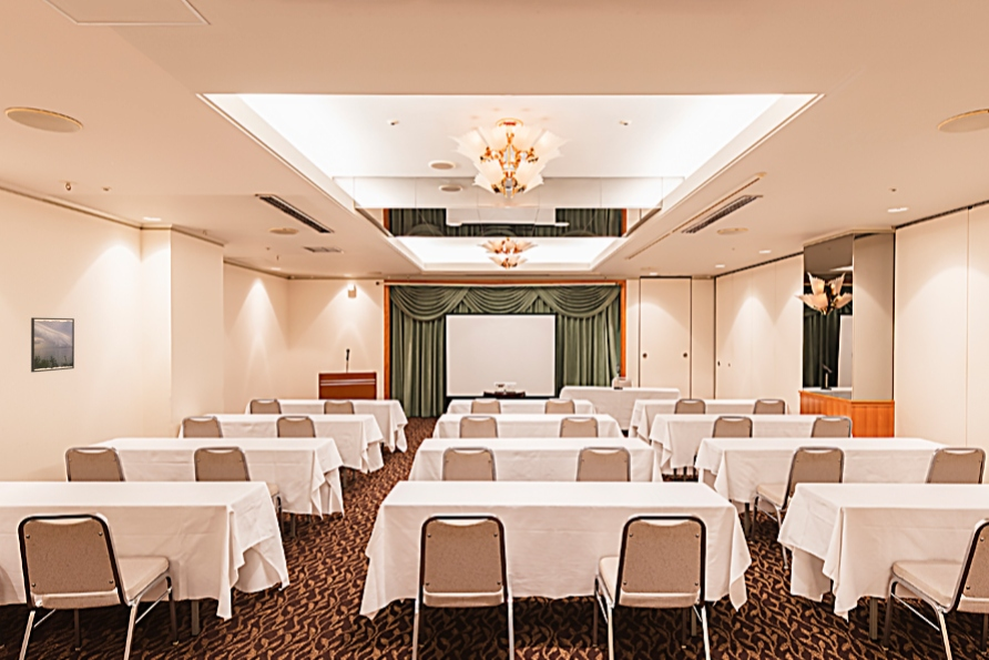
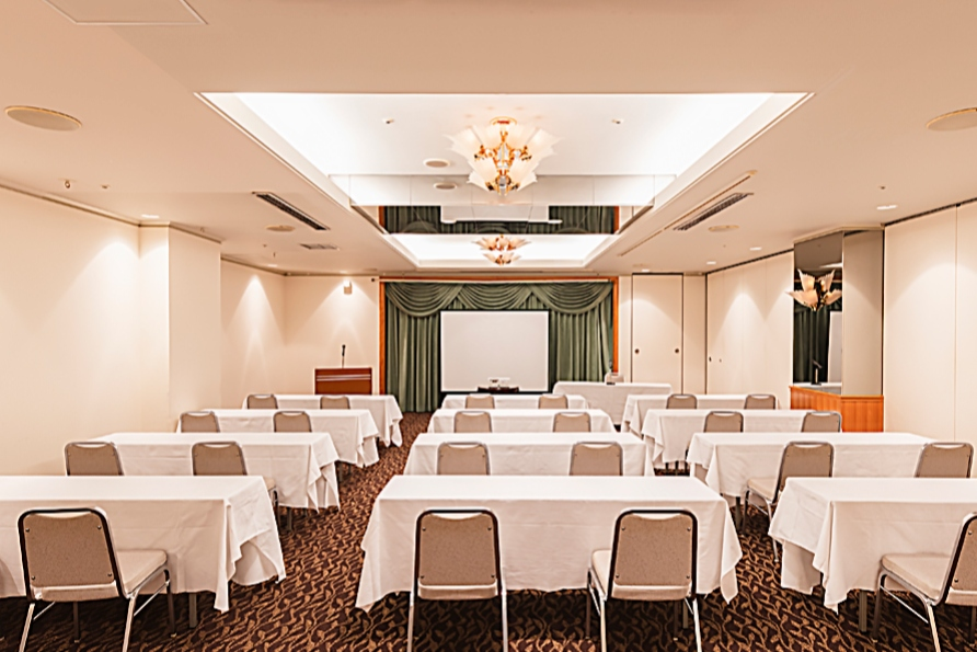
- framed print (53, 344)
